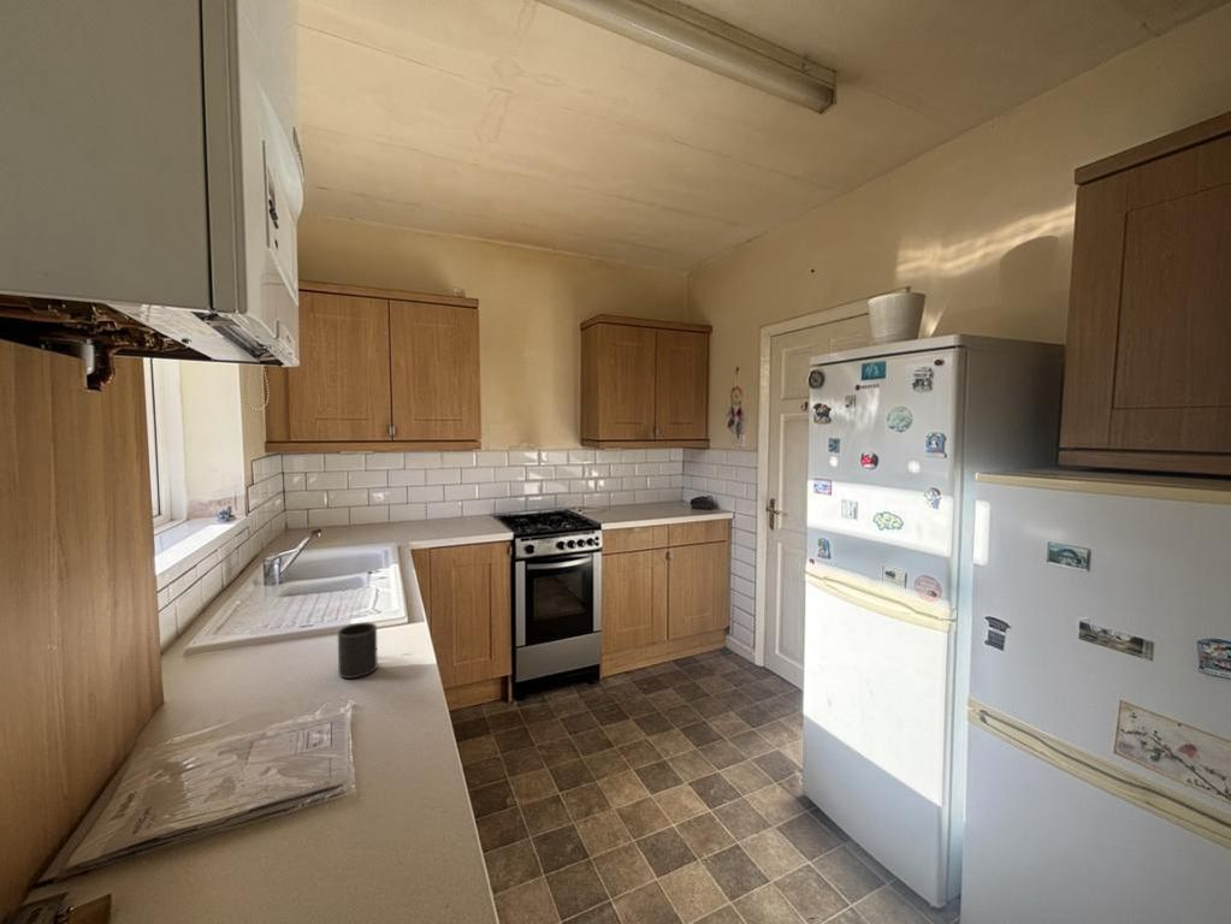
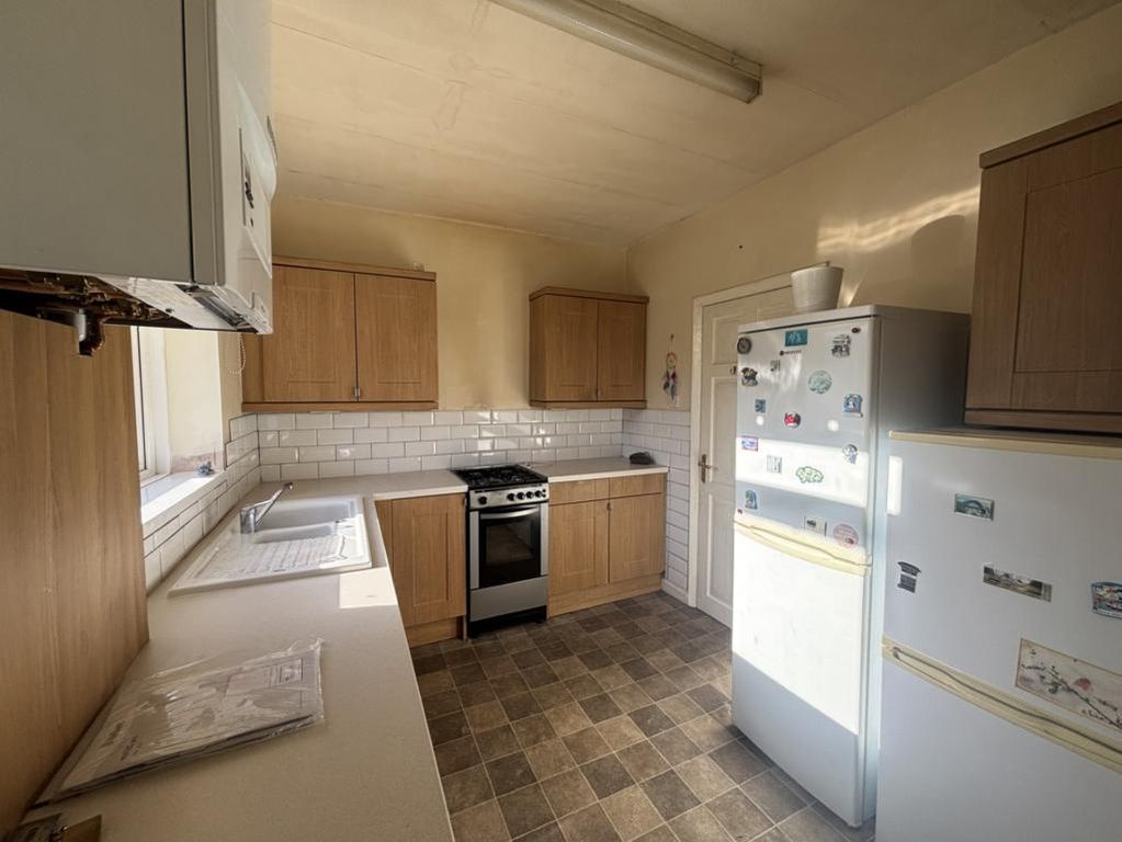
- mug (357, 646)
